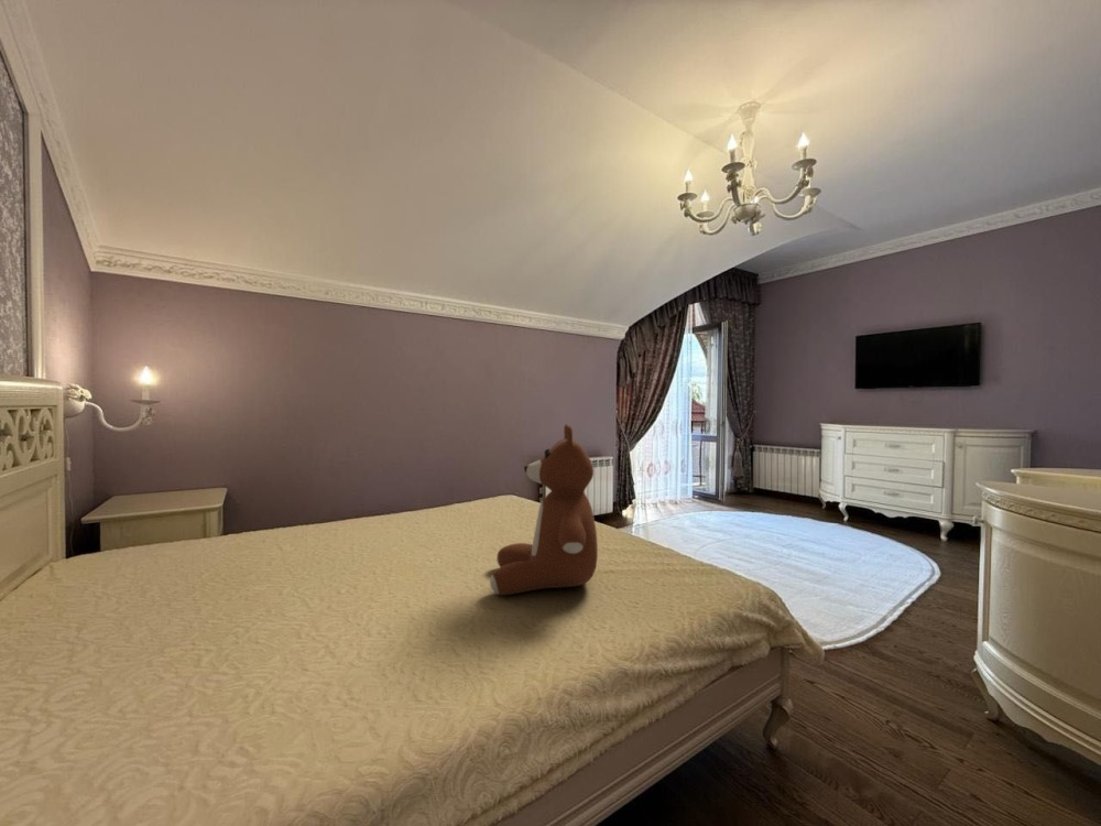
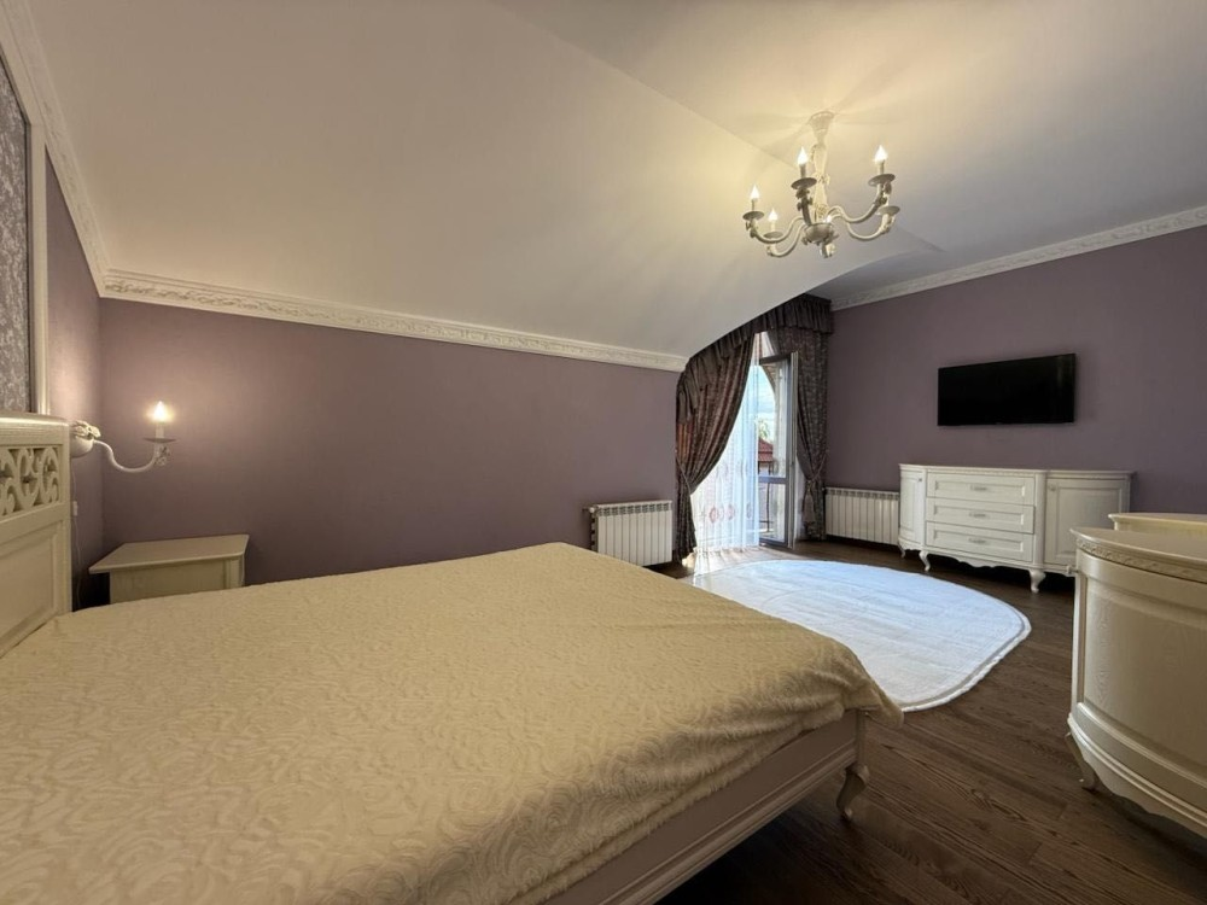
- teddy bear (545, 502)
